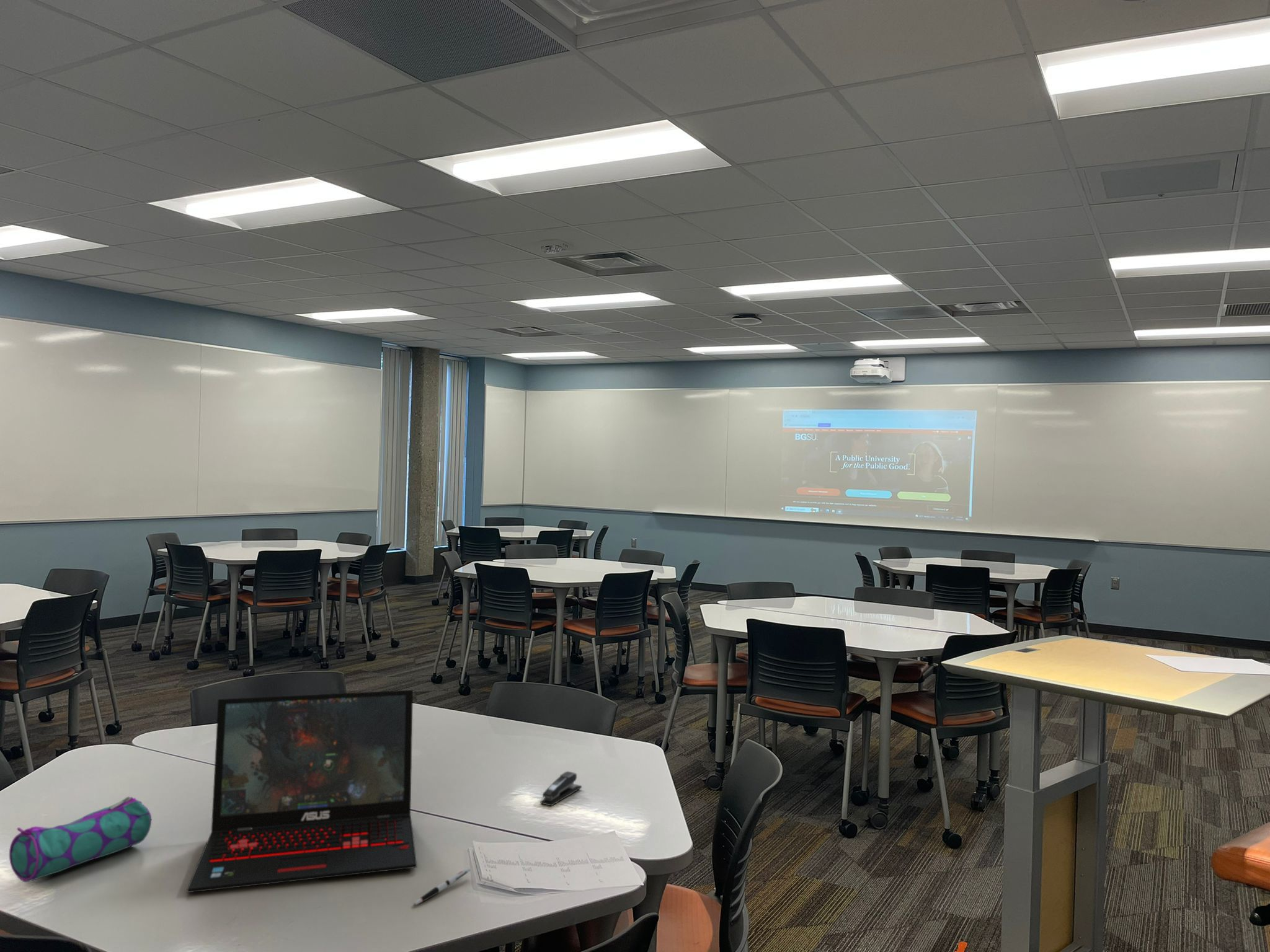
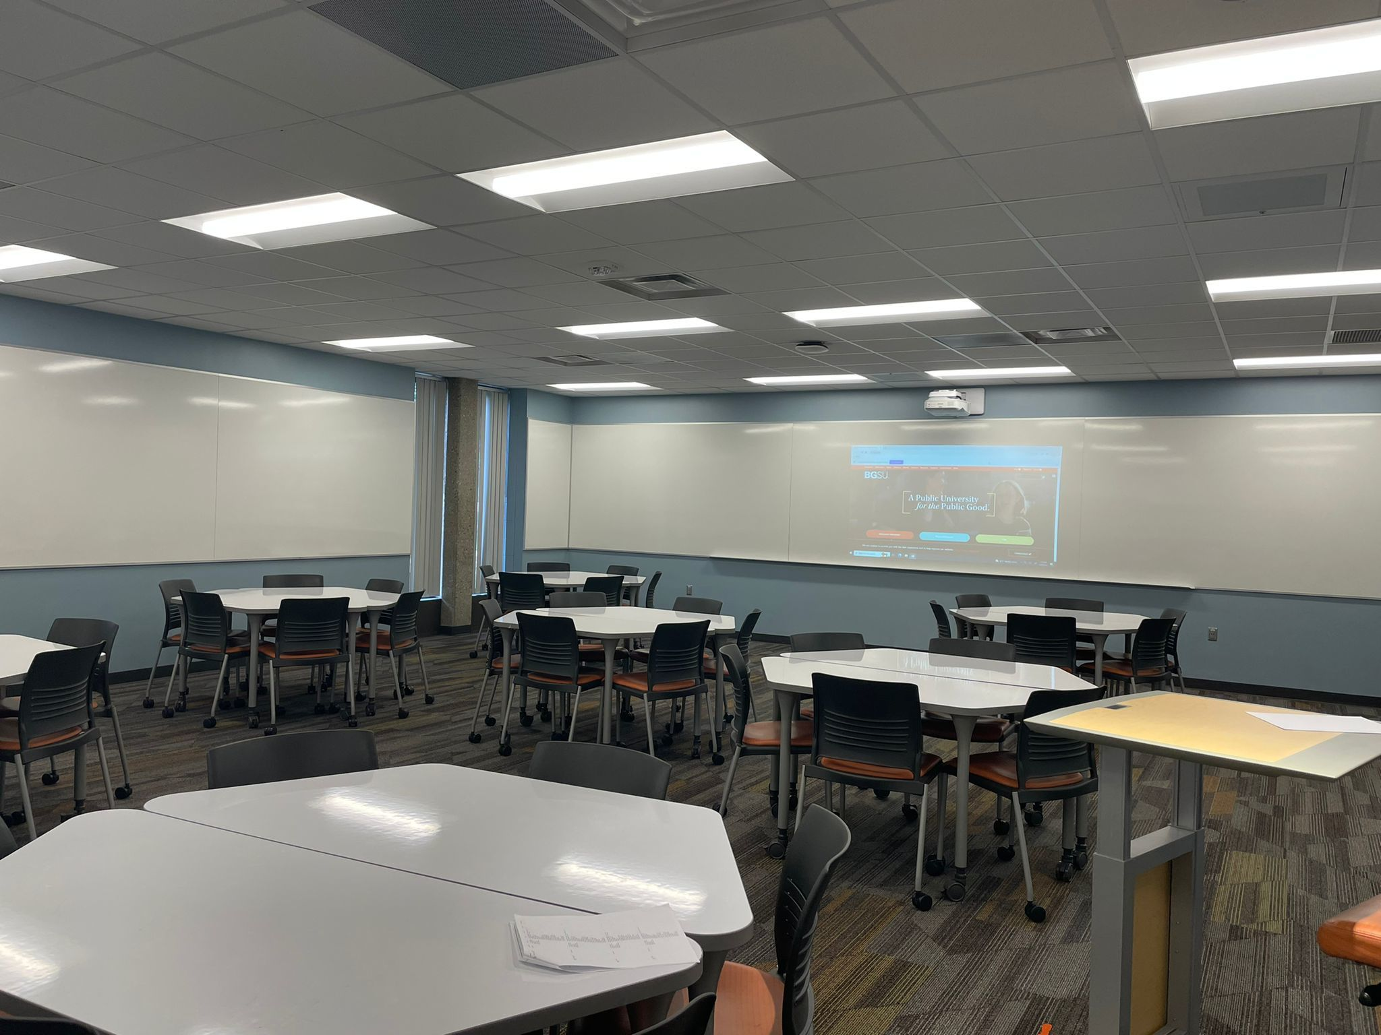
- stapler (561, 787)
- pen (442, 886)
- laptop (313, 781)
- pencil case (82, 835)
